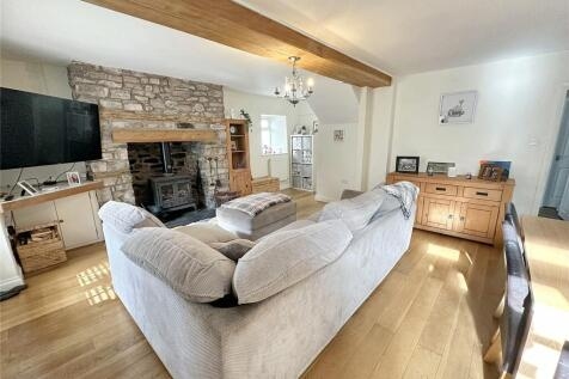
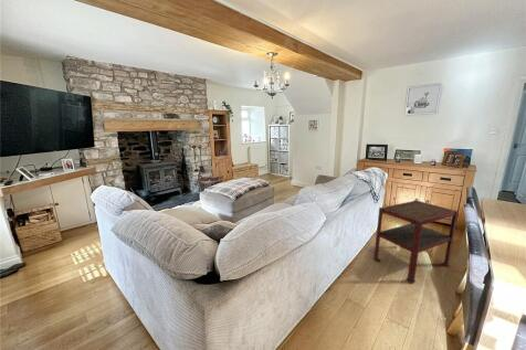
+ side table (413, 236)
